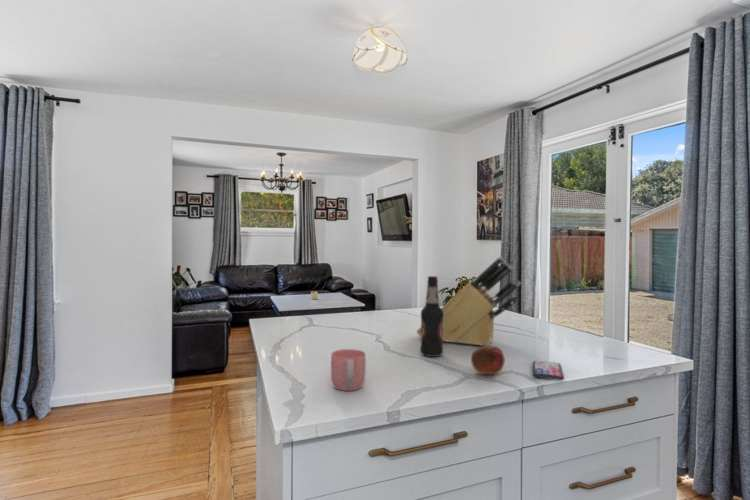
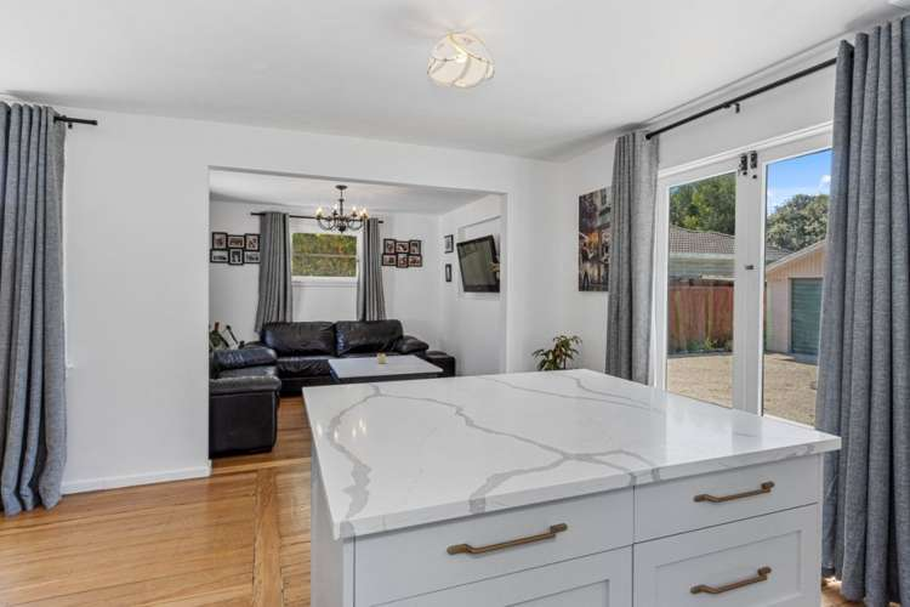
- knife block (468, 298)
- mug (348, 371)
- smartphone (547, 369)
- bottle (432, 315)
- fruit (487, 359)
